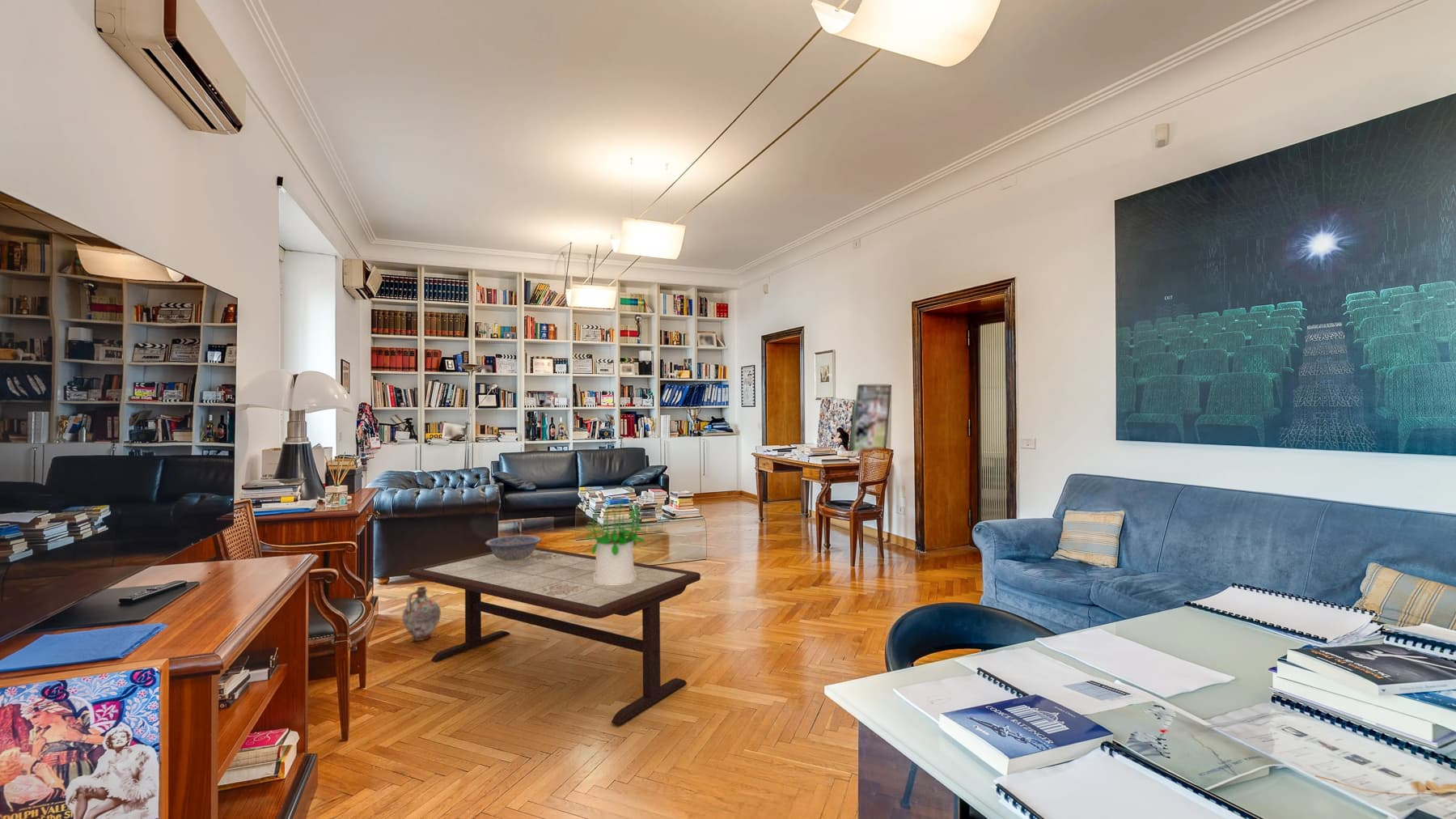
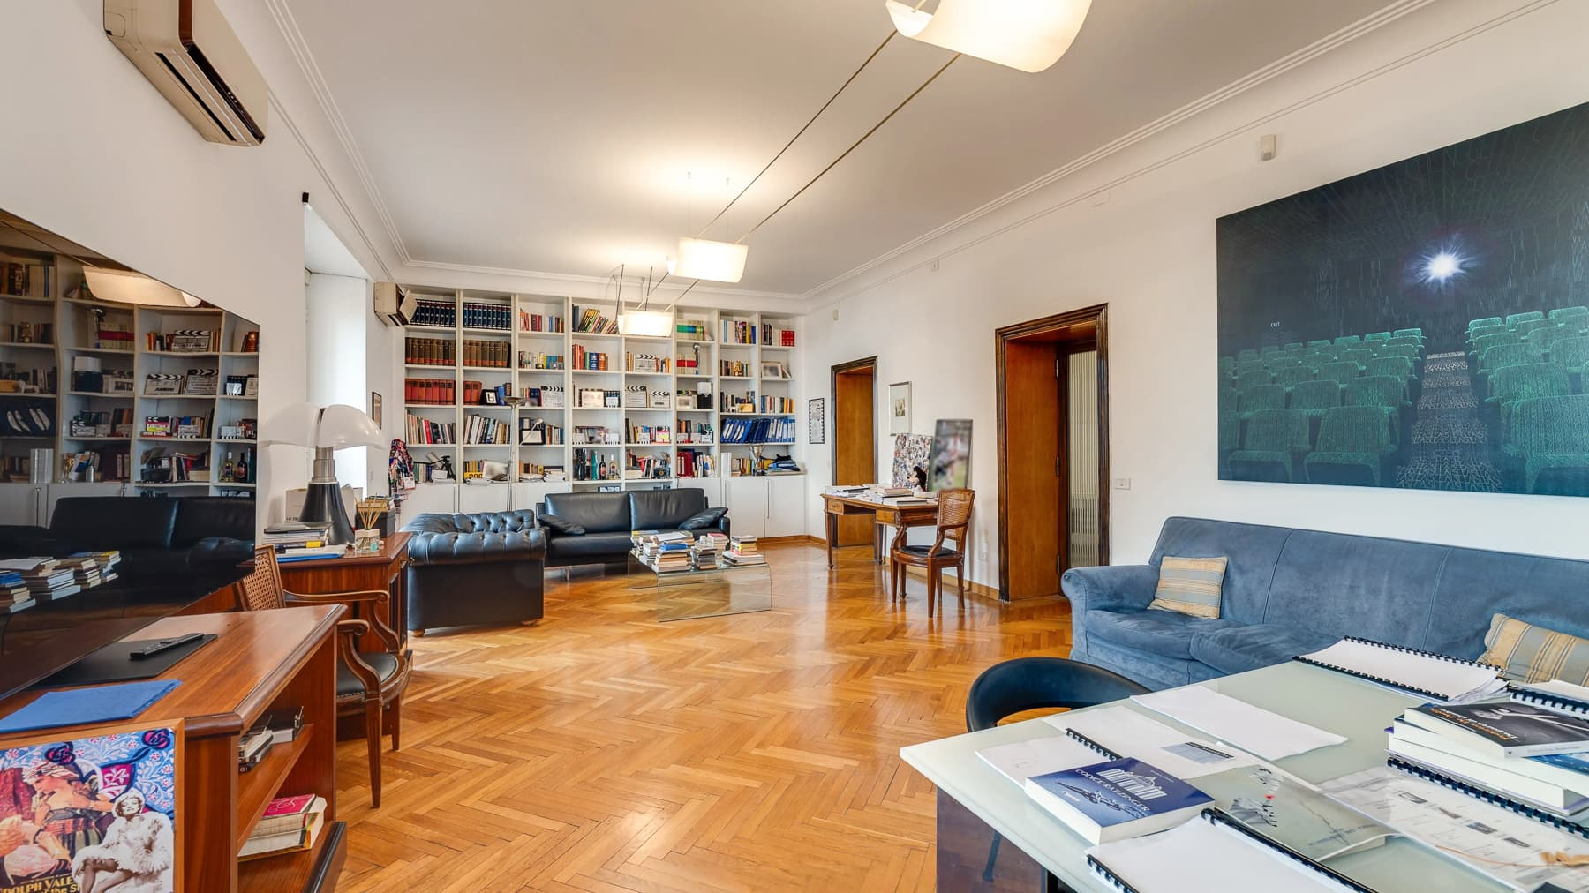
- decorative bowl (514, 550)
- potted plant (619, 541)
- coffee table (552, 621)
- ceramic jug (421, 613)
